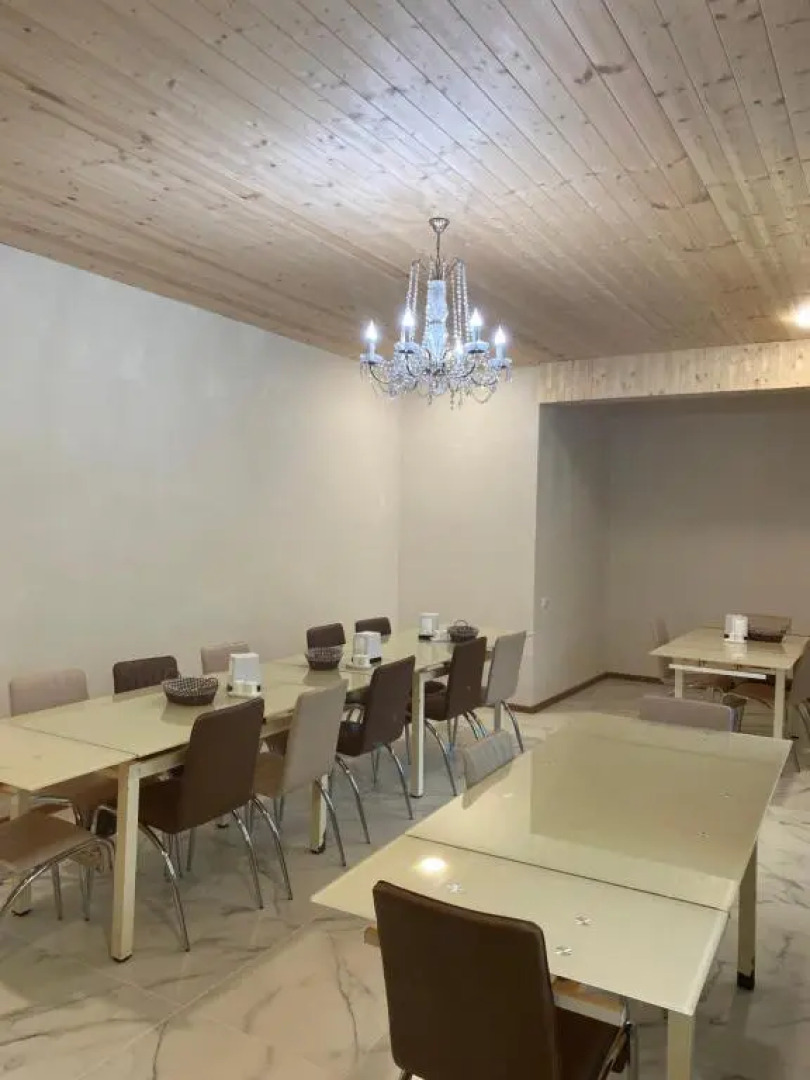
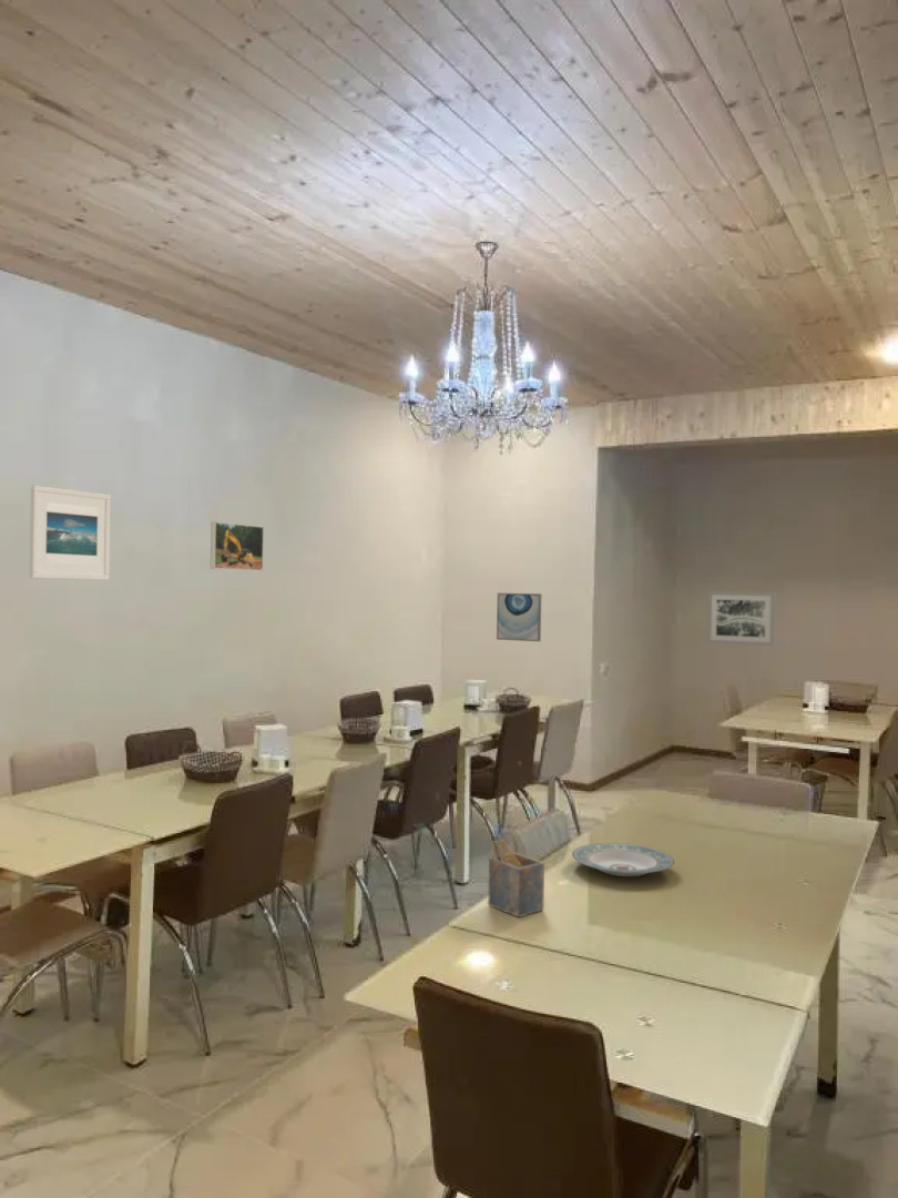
+ wall art (741, 618)
+ napkin holder (516, 874)
+ plate (622, 863)
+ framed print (237, 547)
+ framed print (71, 534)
+ wall art (518, 617)
